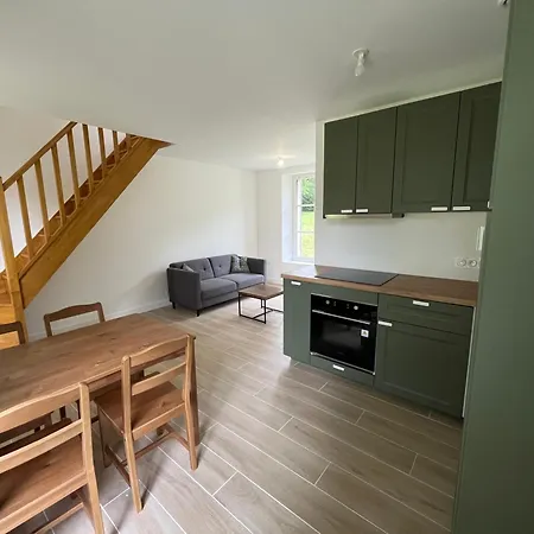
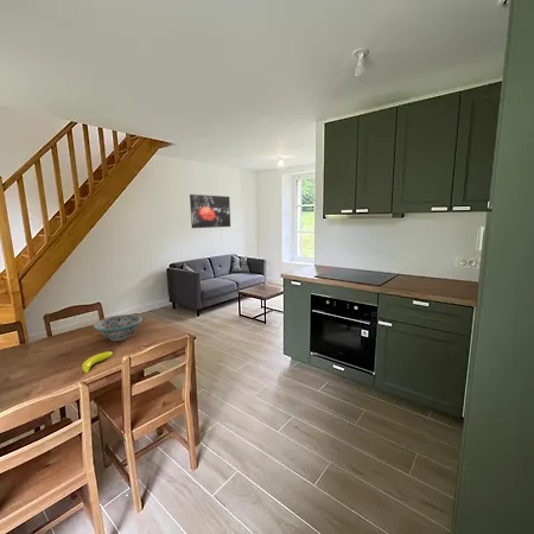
+ wall art (211, 211)
+ decorative bowl (119, 329)
+ banana (98, 360)
